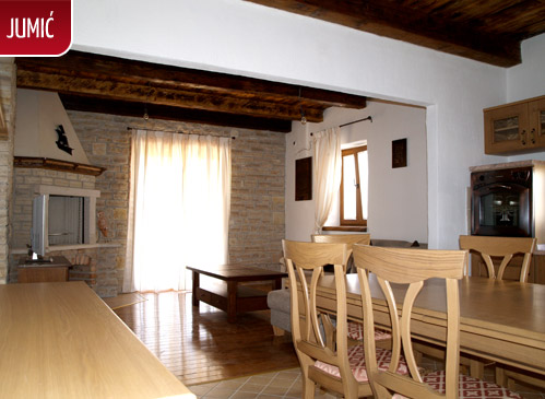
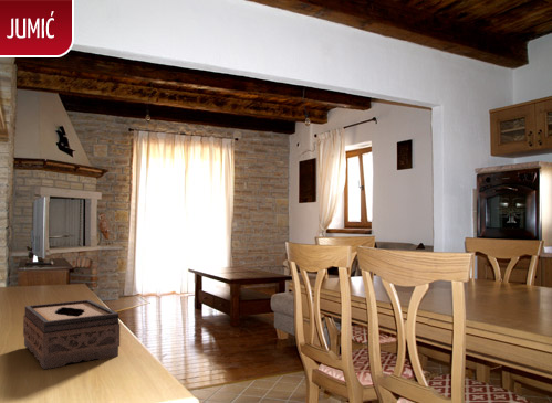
+ tissue box (69, 329)
